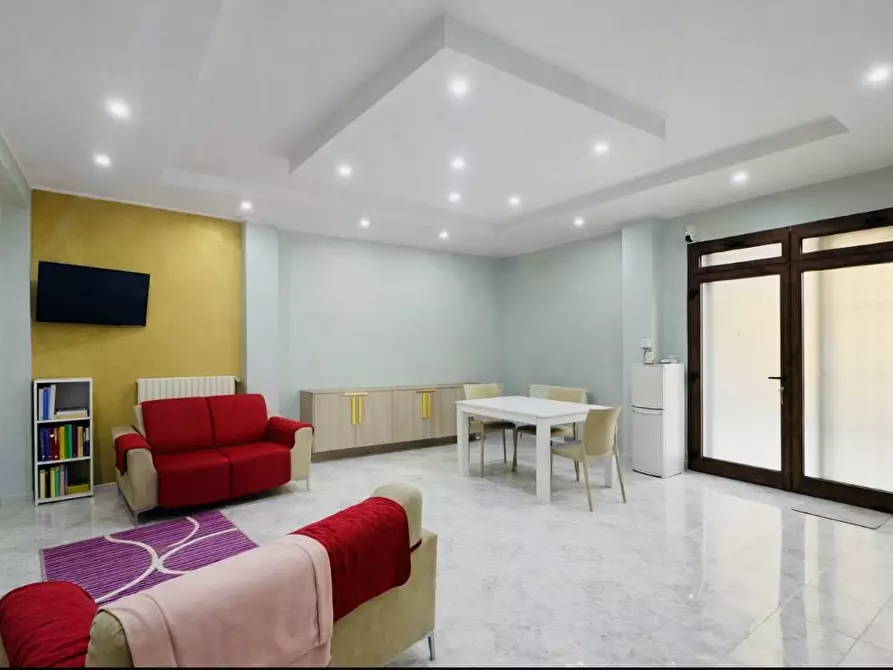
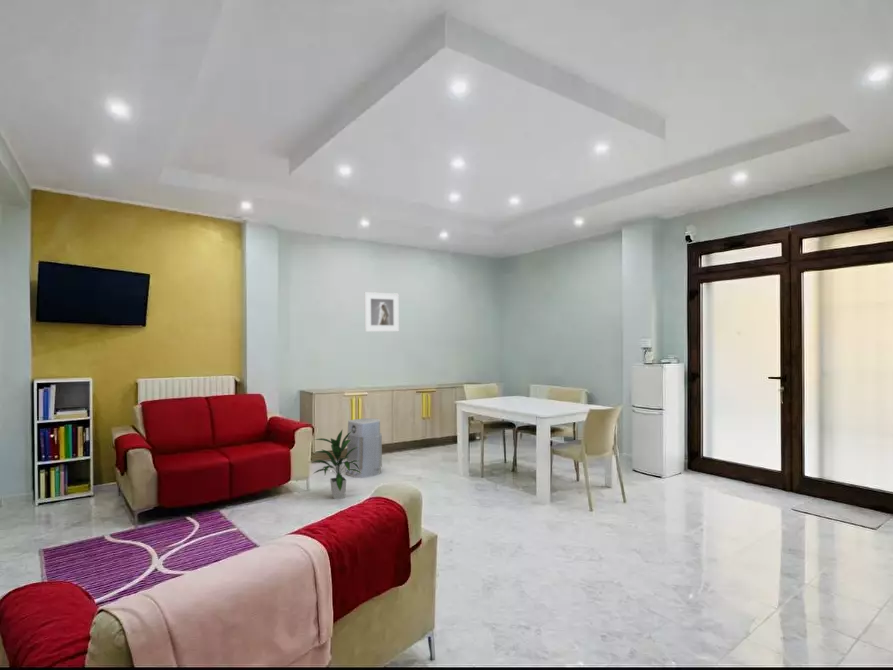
+ air purifier (365, 446)
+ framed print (382, 312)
+ indoor plant (337, 464)
